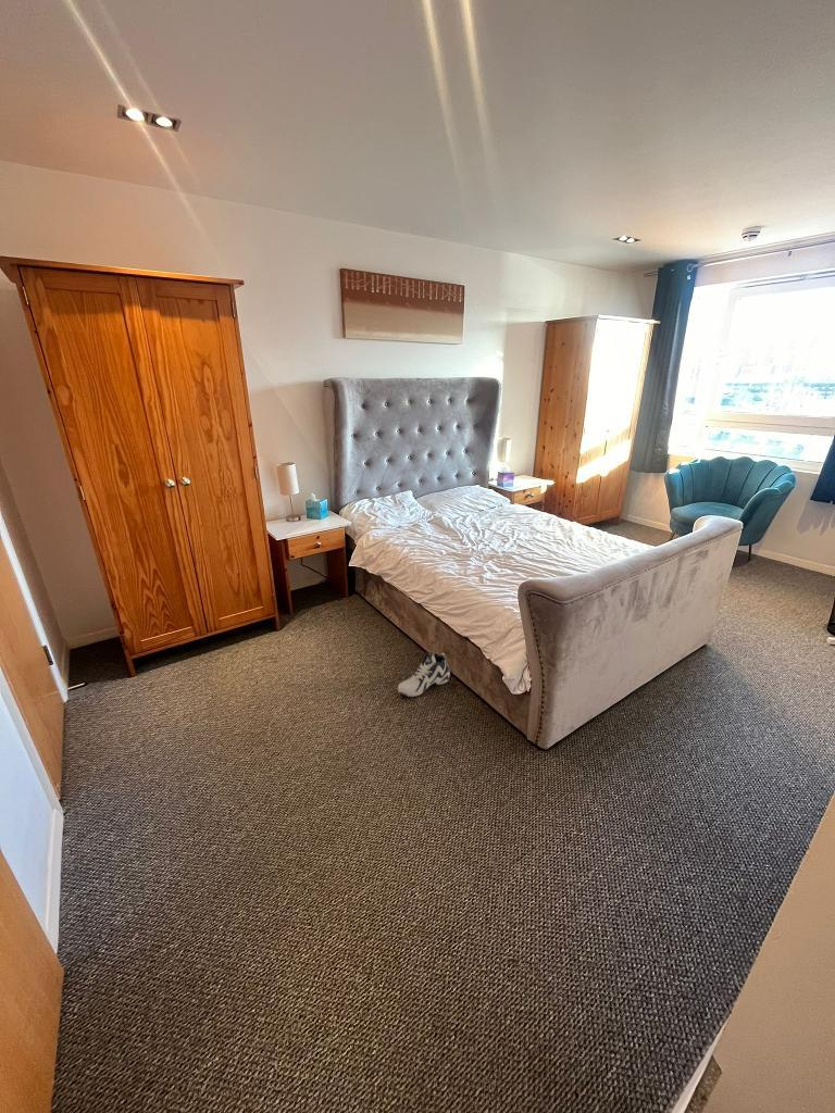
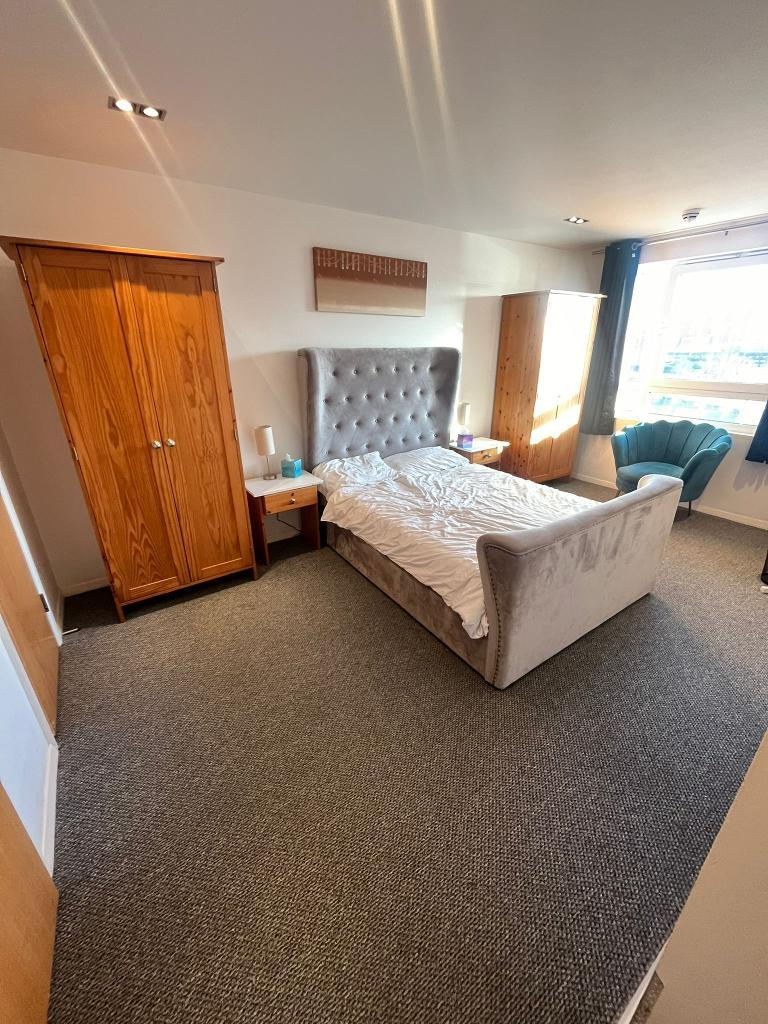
- sneaker (423, 670)
